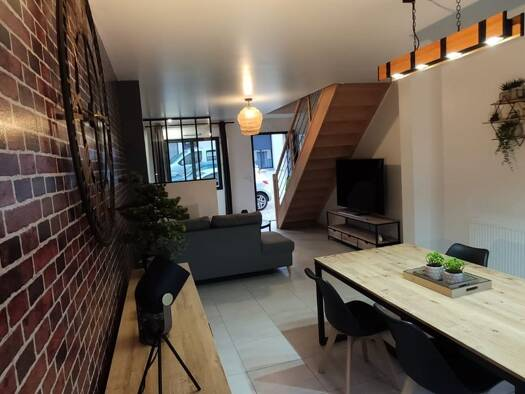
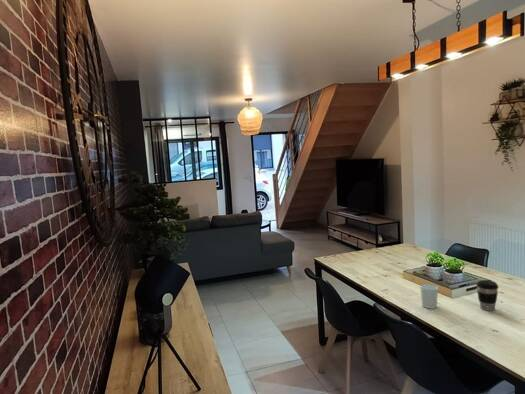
+ coffee cup (487, 295)
+ cup (429, 296)
